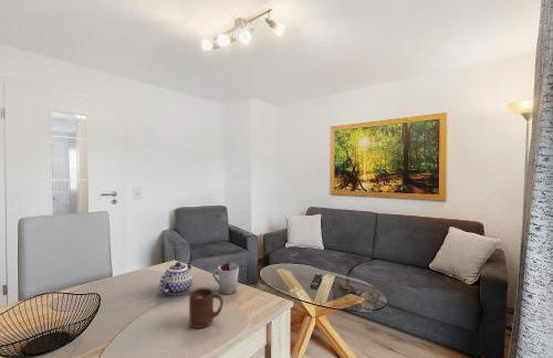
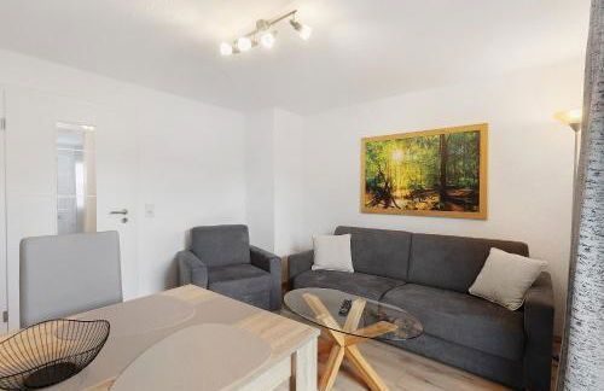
- cup (225, 277)
- cup (205, 306)
- teapot (177, 276)
